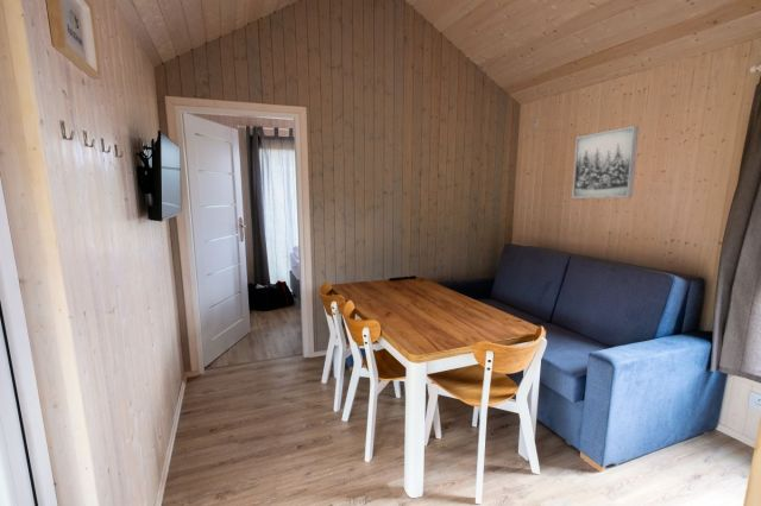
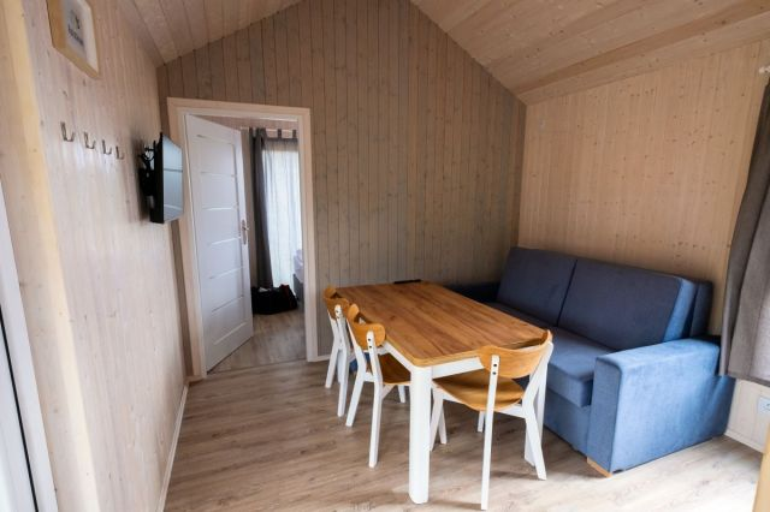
- wall art (602, 165)
